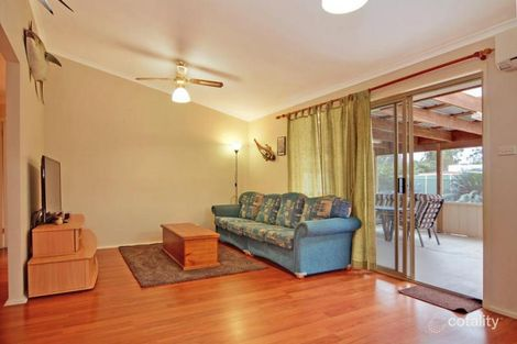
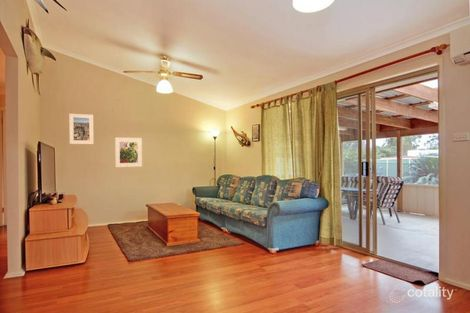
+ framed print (81, 129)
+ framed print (128, 152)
